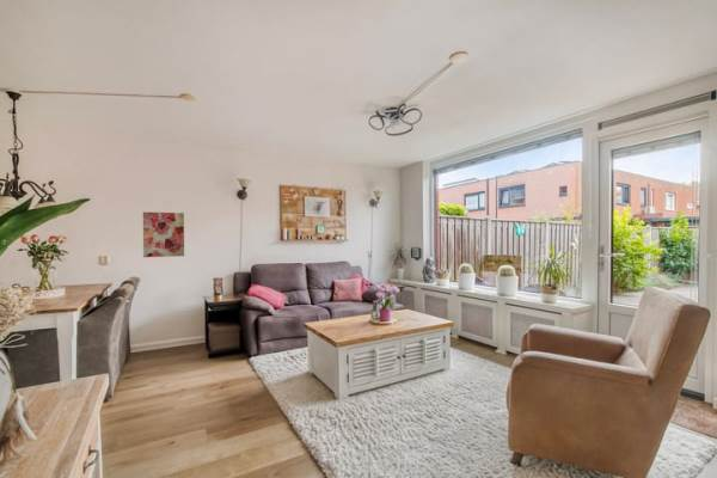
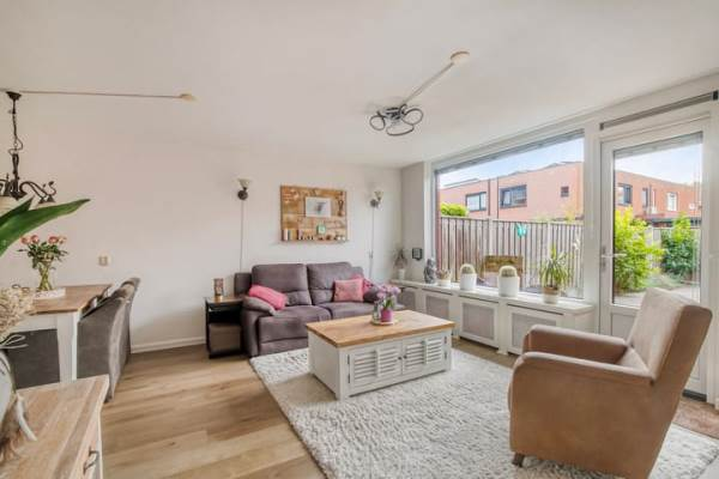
- wall art (164, 234)
